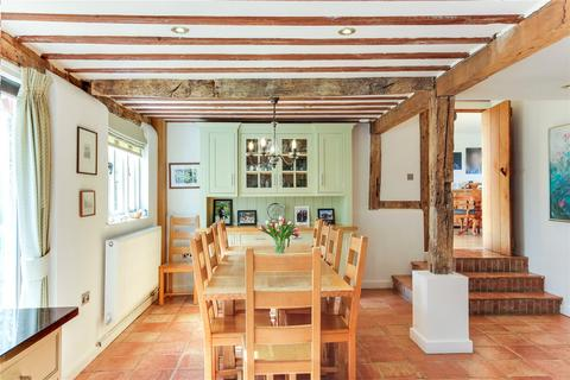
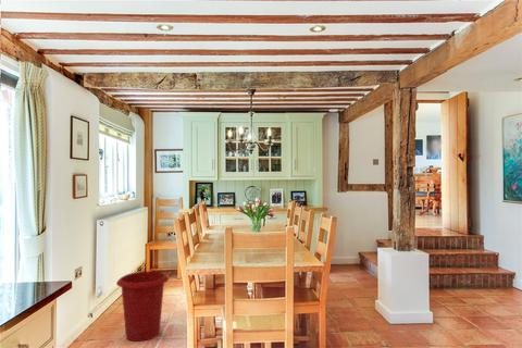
+ waste bin (142, 304)
